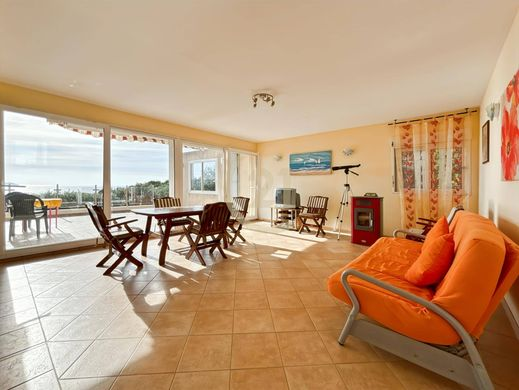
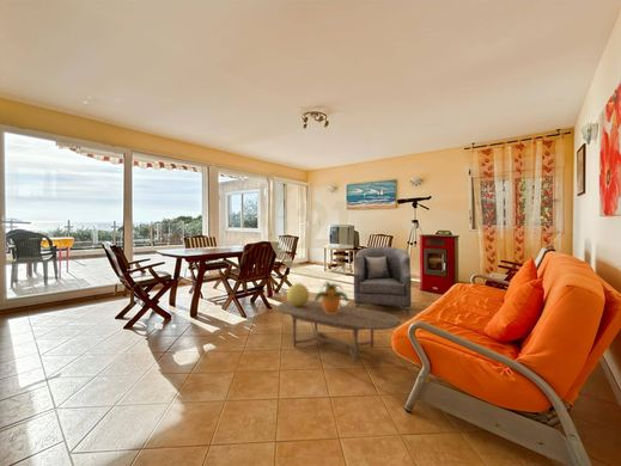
+ potted plant (330, 295)
+ armchair (382, 277)
+ decorative ball (298, 294)
+ coffee table (333, 326)
